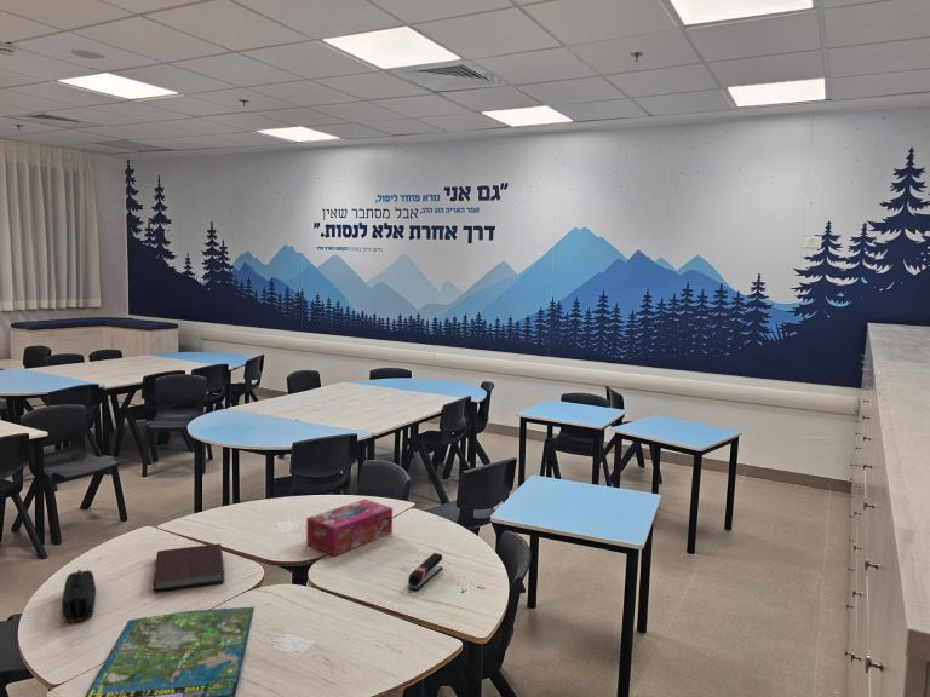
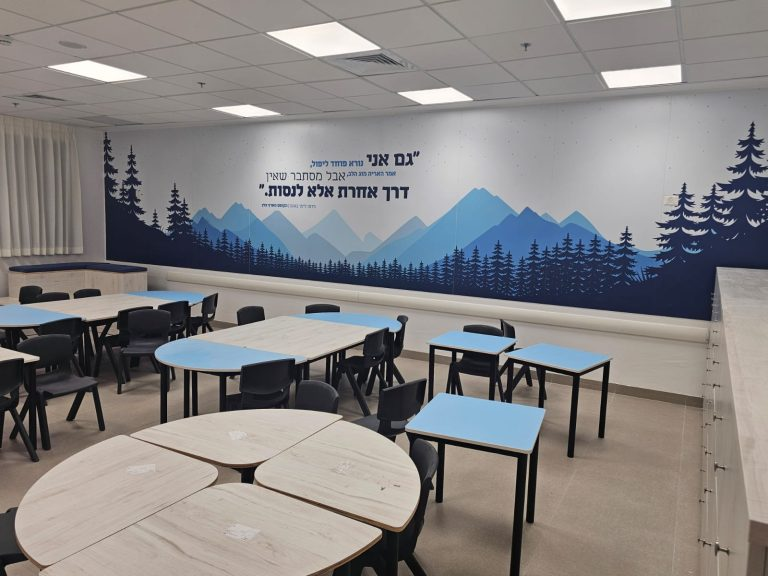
- board game (177, 652)
- notebook (189, 565)
- stapler (425, 570)
- pencil case (79, 588)
- tissue box (350, 525)
